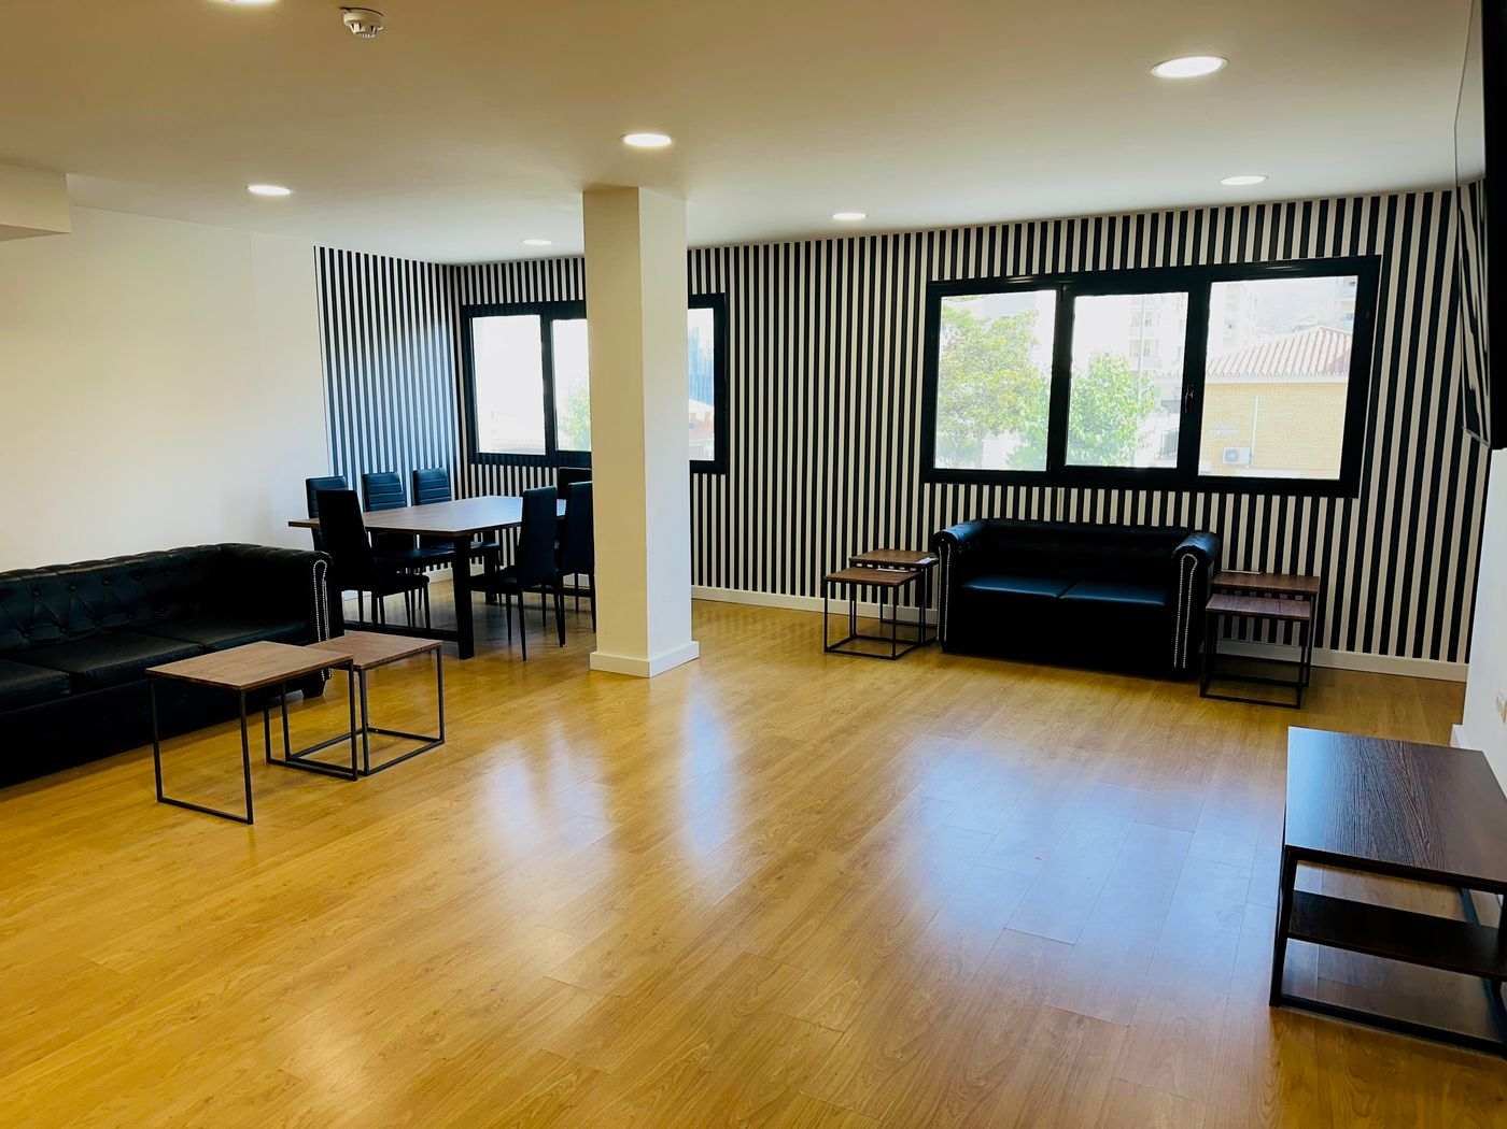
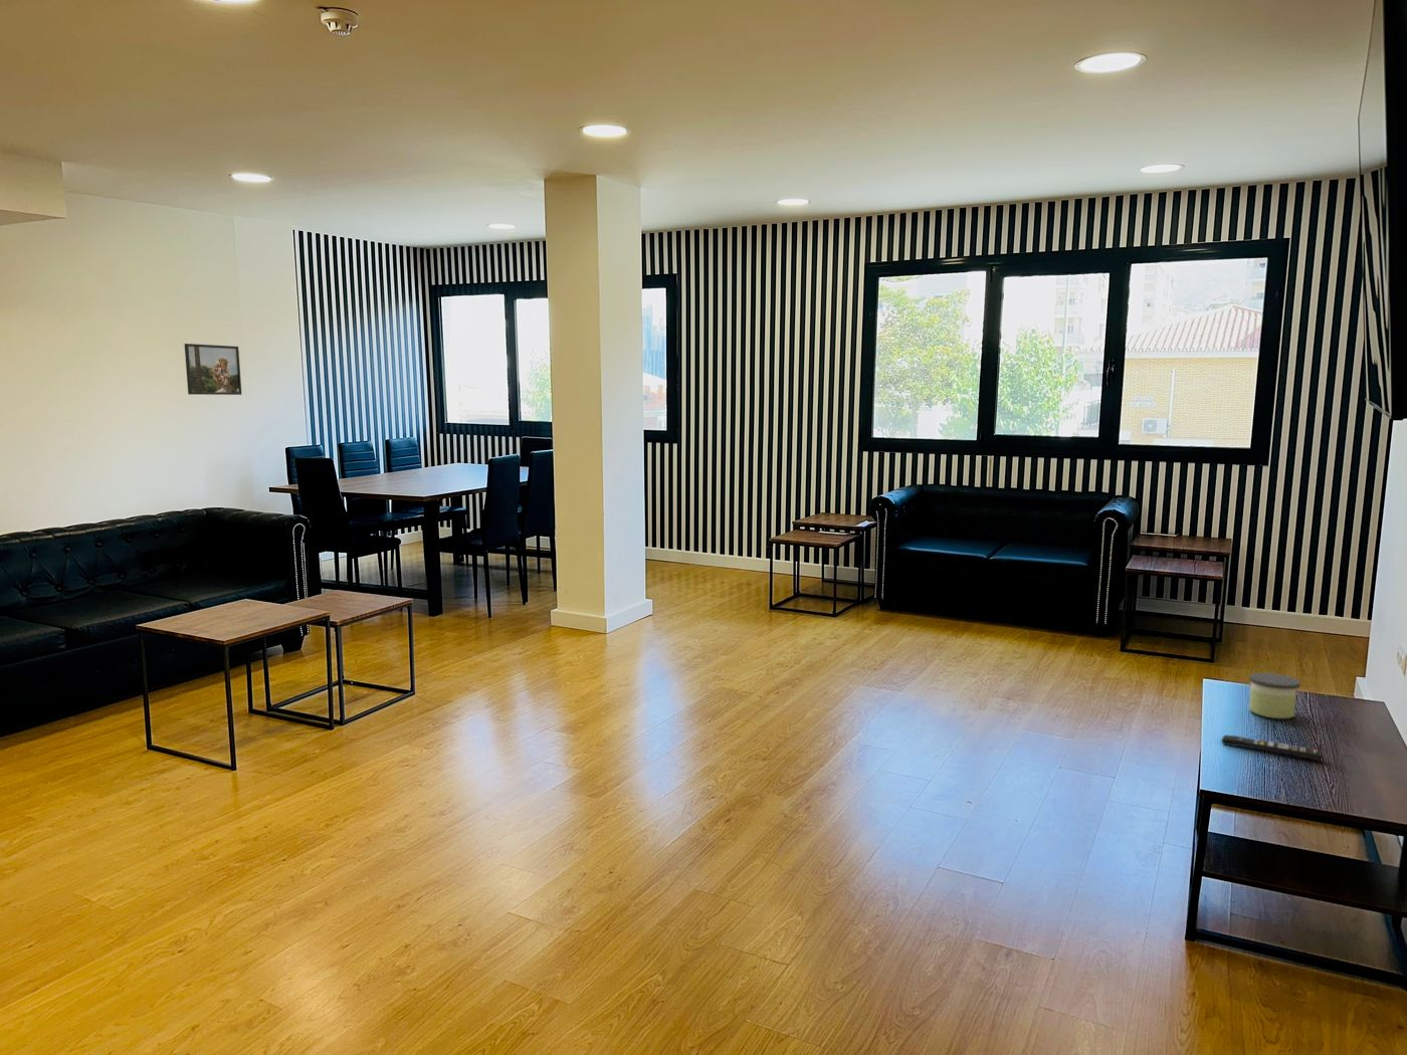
+ candle (1272, 695)
+ remote control (1271, 747)
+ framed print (213, 370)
